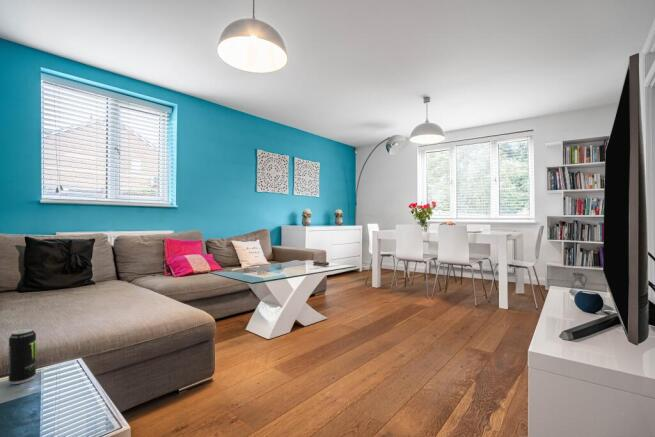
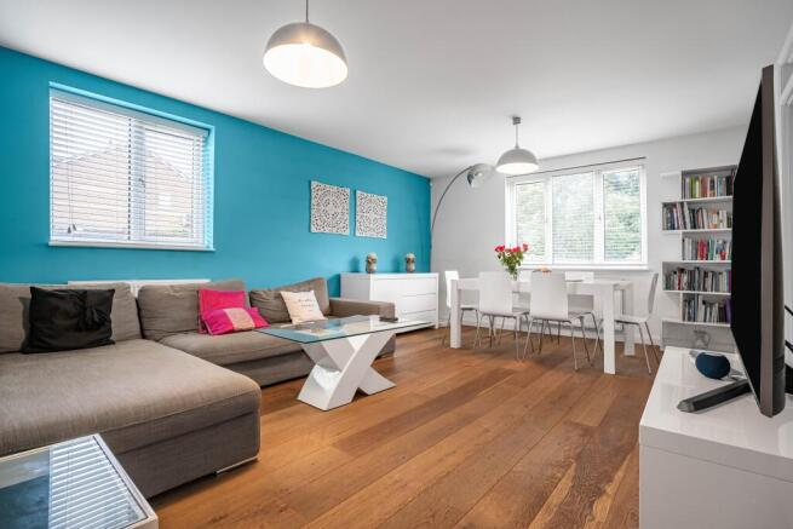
- beverage can (22, 355)
